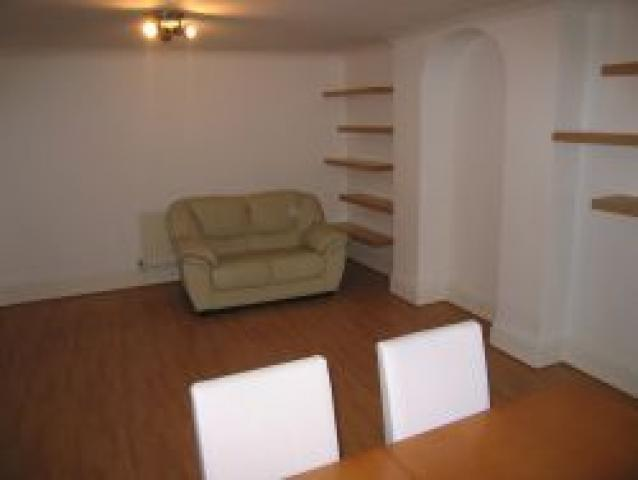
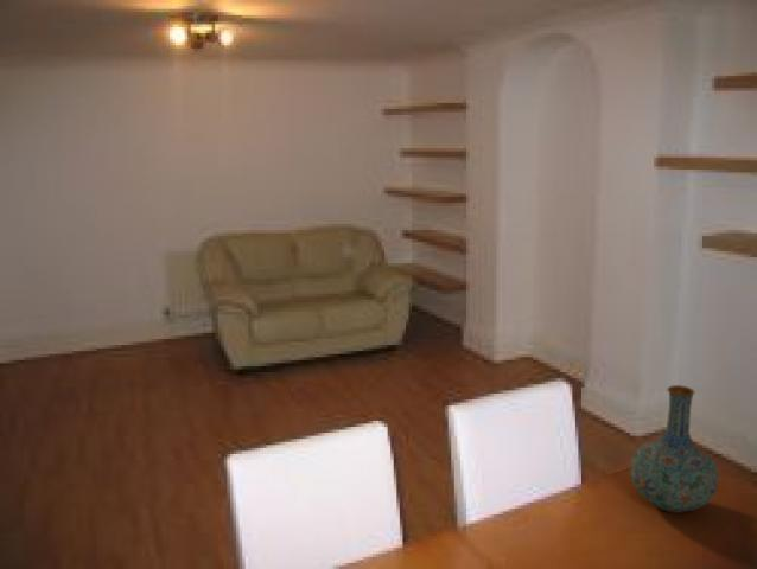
+ vase (675, 447)
